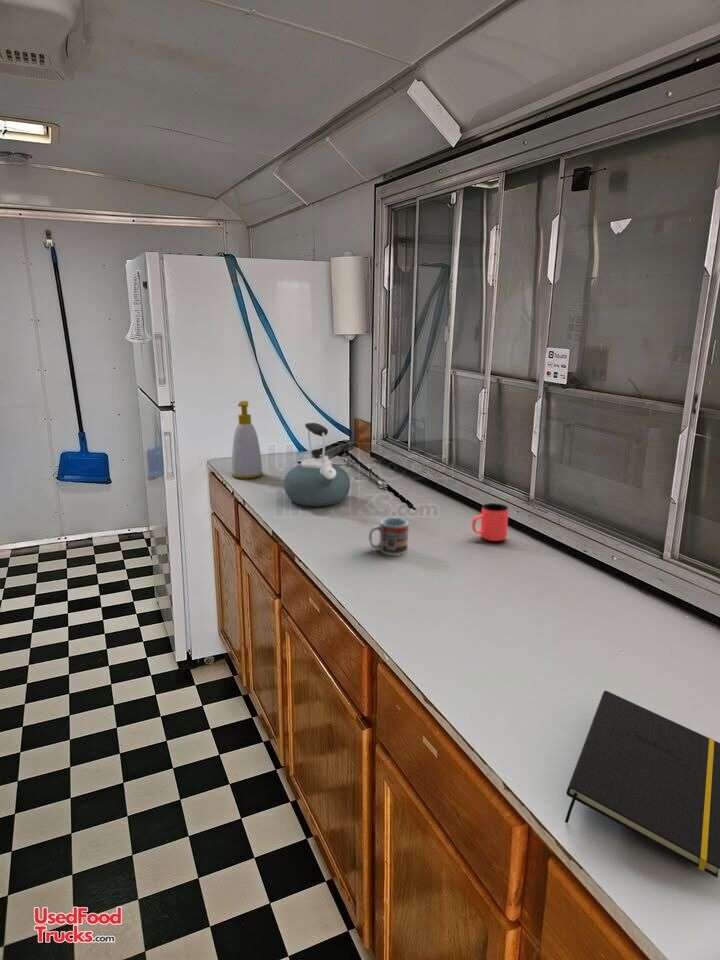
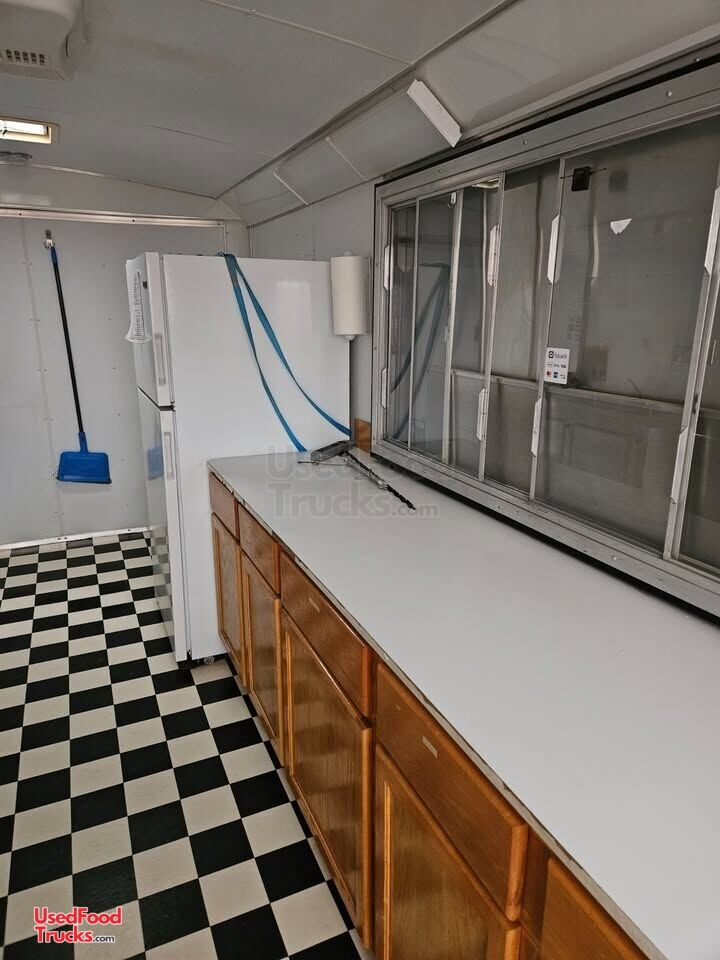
- cup (388, 536)
- cup (489, 523)
- notepad (651, 768)
- soap bottle (245, 439)
- kettle (318, 464)
